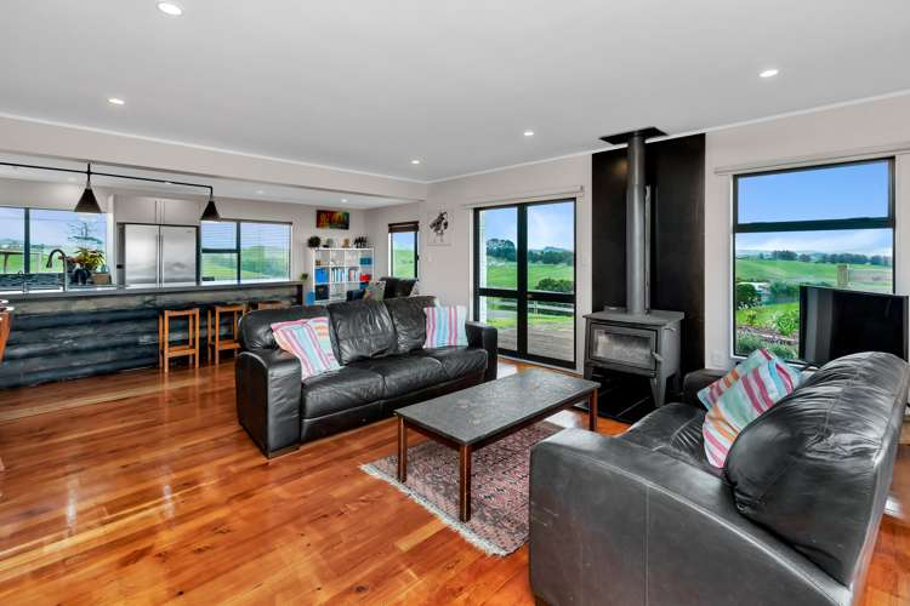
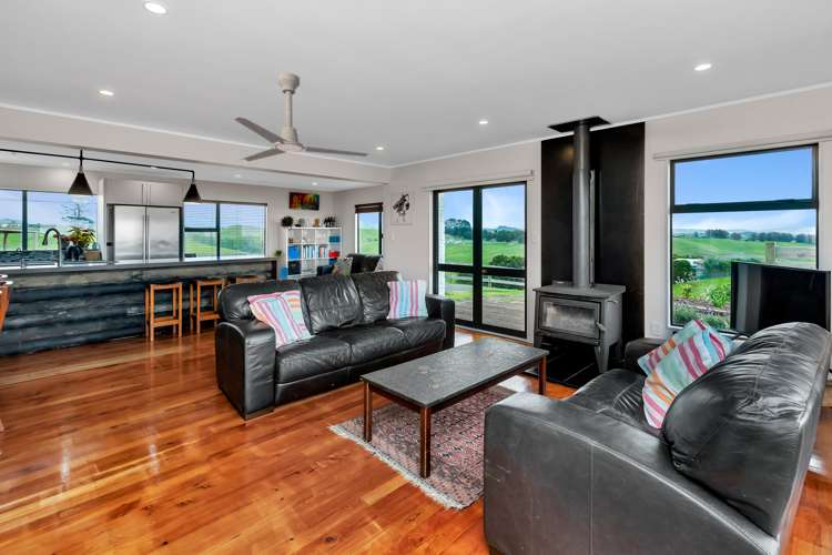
+ ceiling fan (291, 113)
